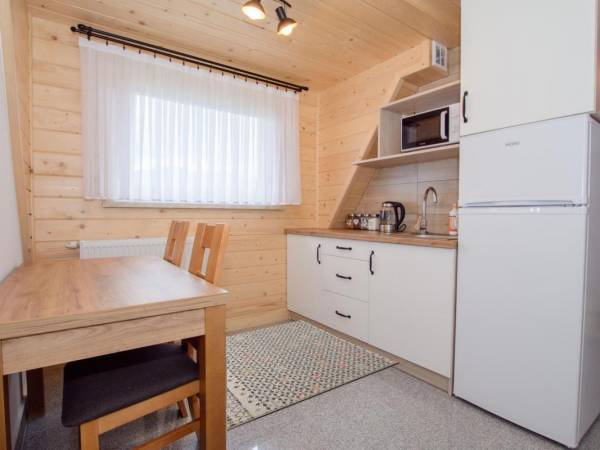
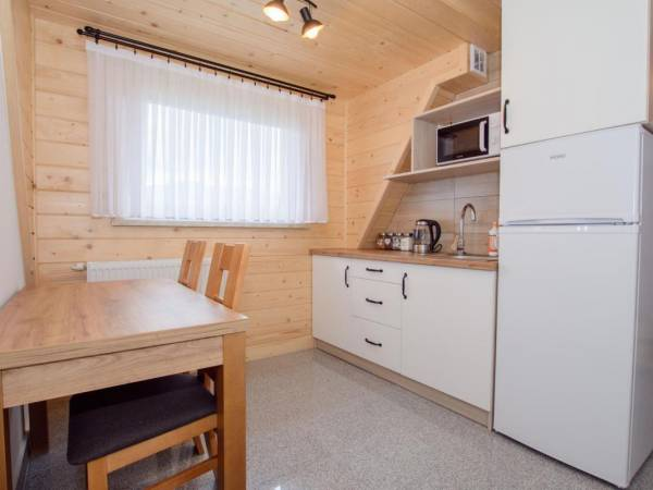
- rug (288, 352)
